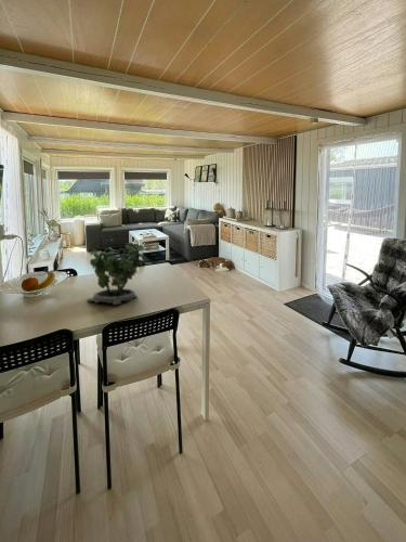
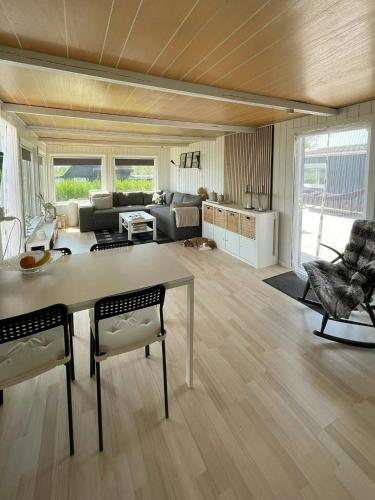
- potted plant (118, 269)
